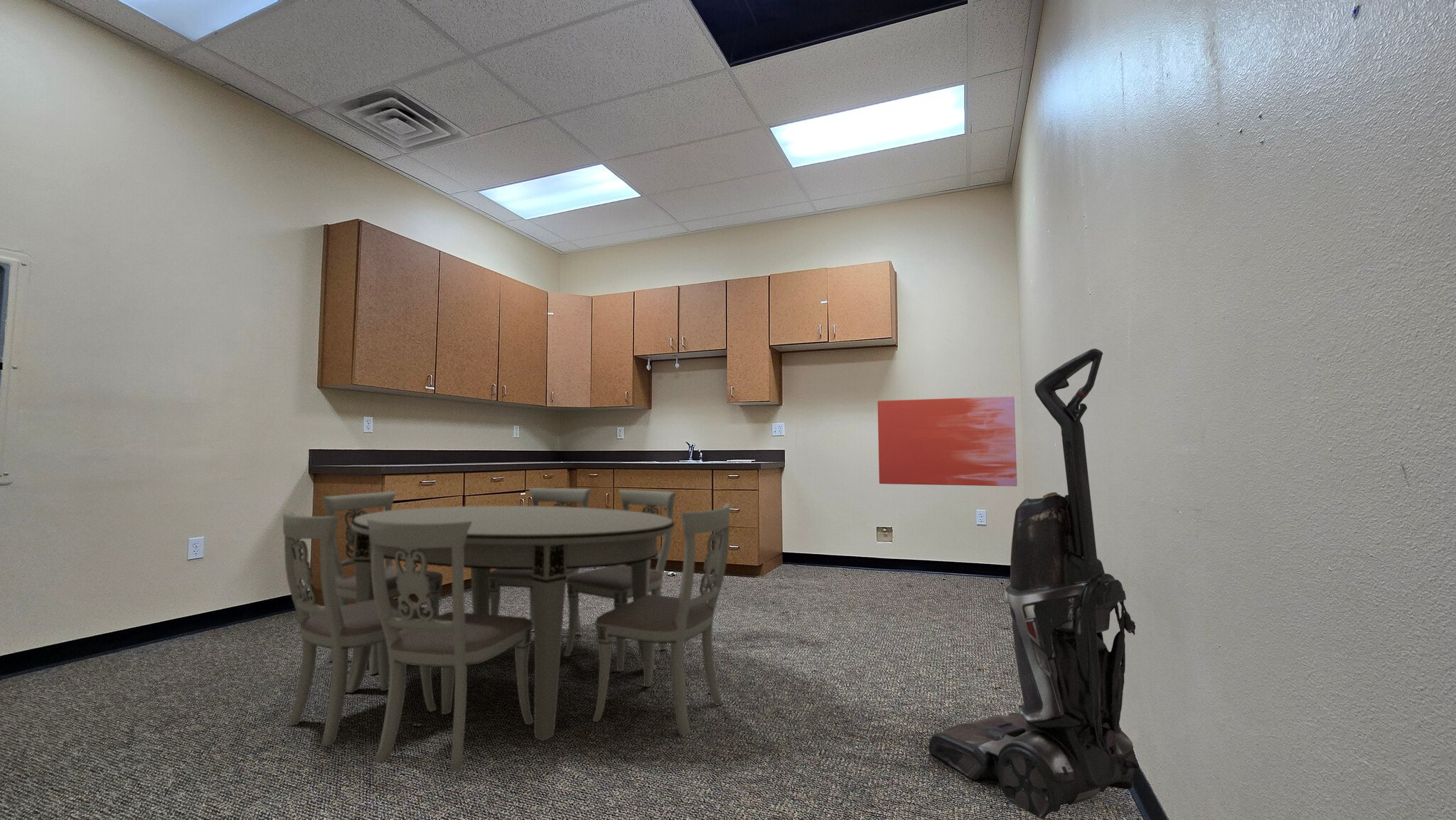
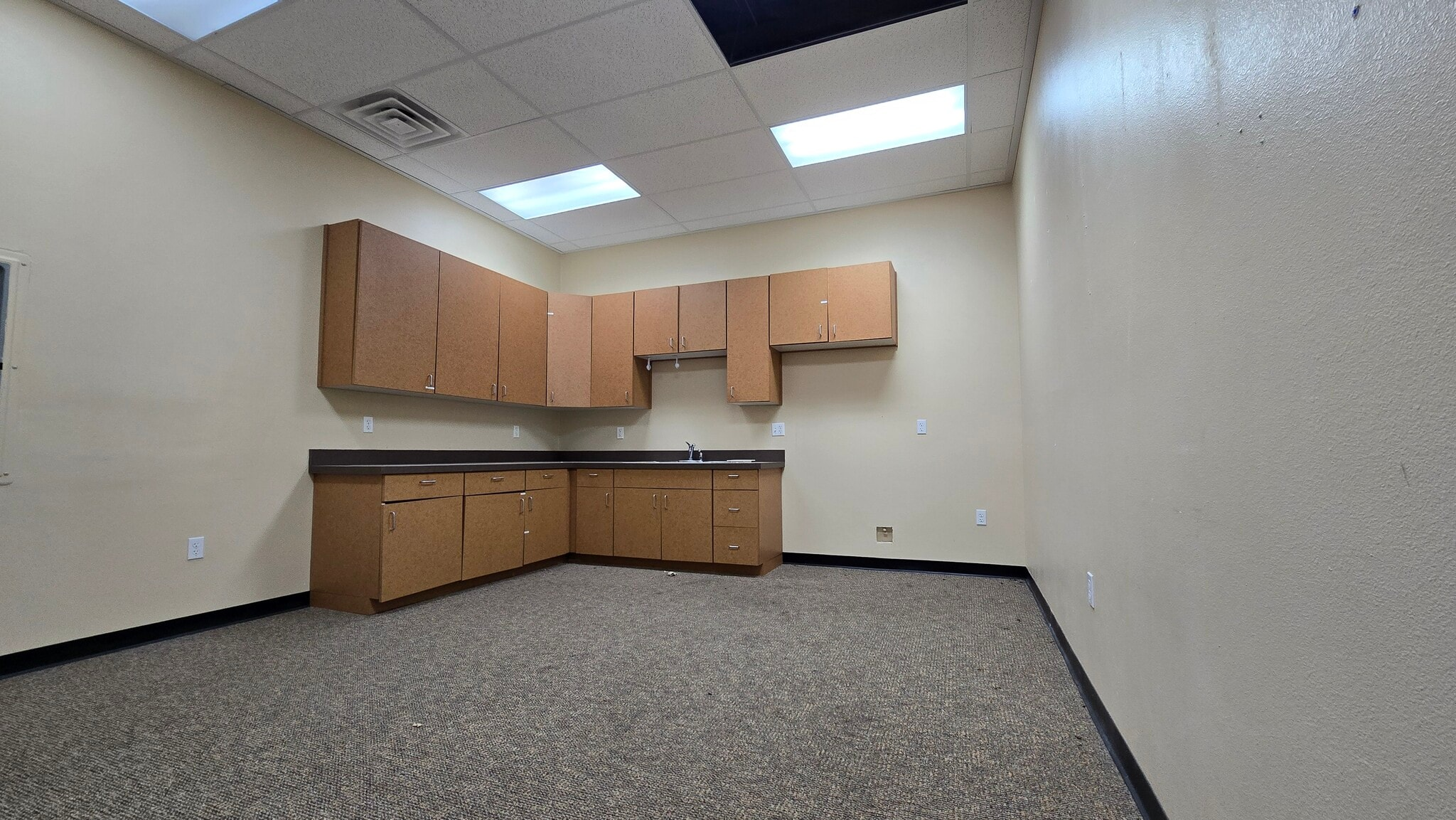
- dining table (507, 586)
- vacuum cleaner (1022, 563)
- wall art (944, 442)
